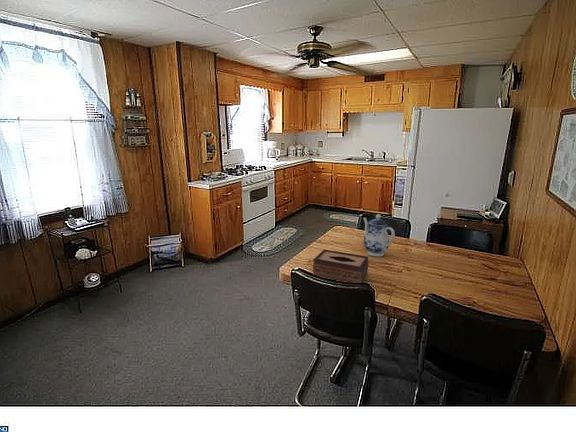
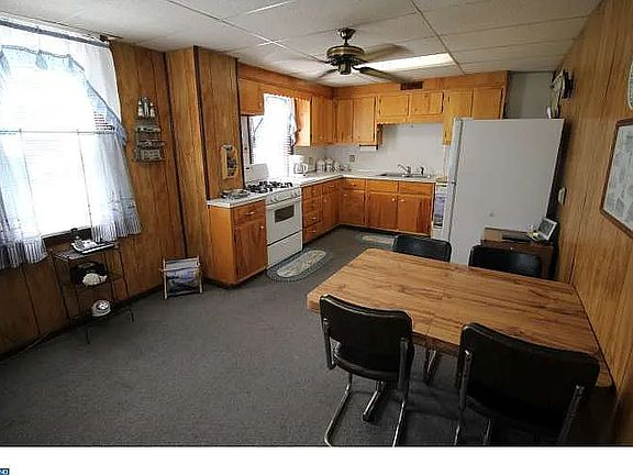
- tissue box (340, 266)
- teapot (376, 234)
